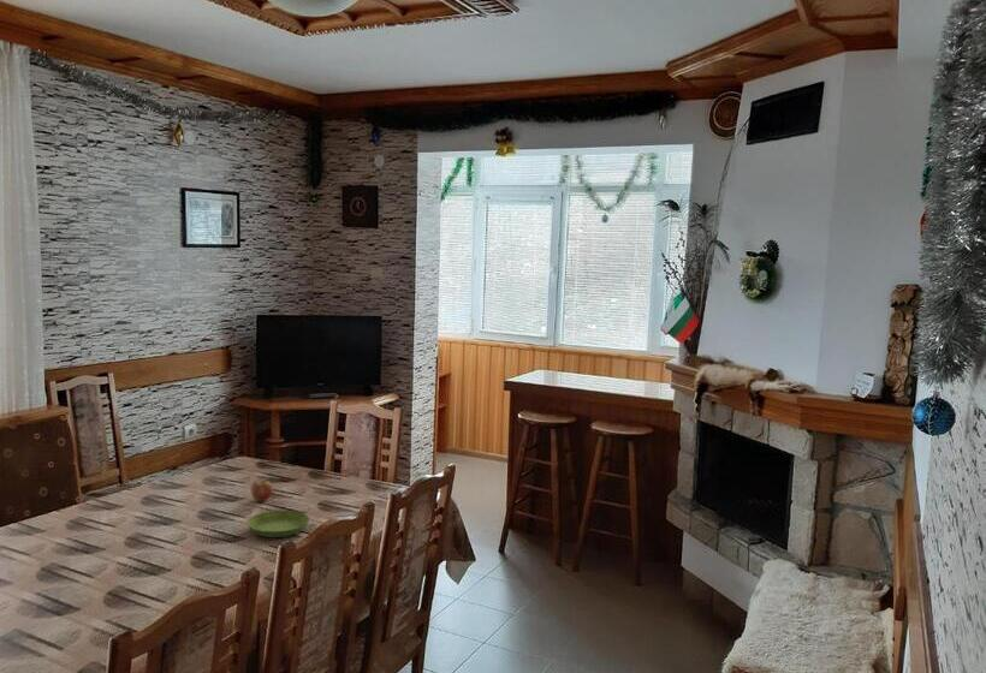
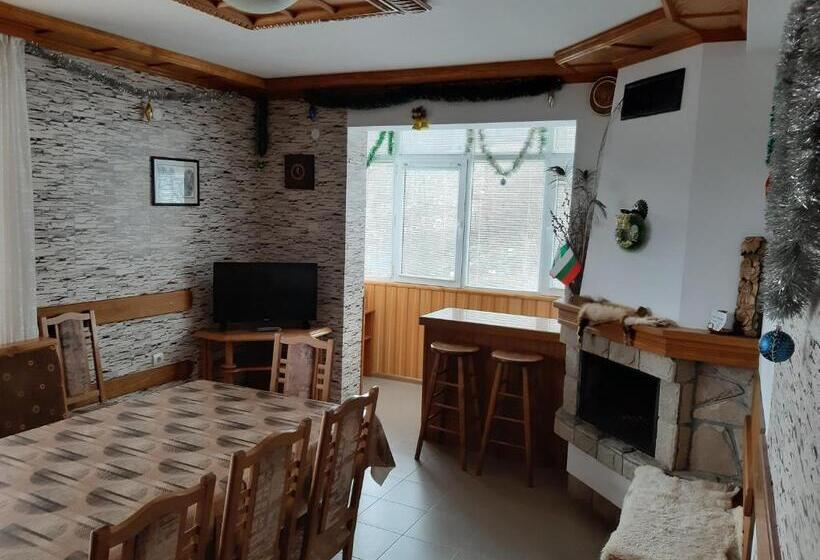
- saucer (278, 524)
- fruit (261, 489)
